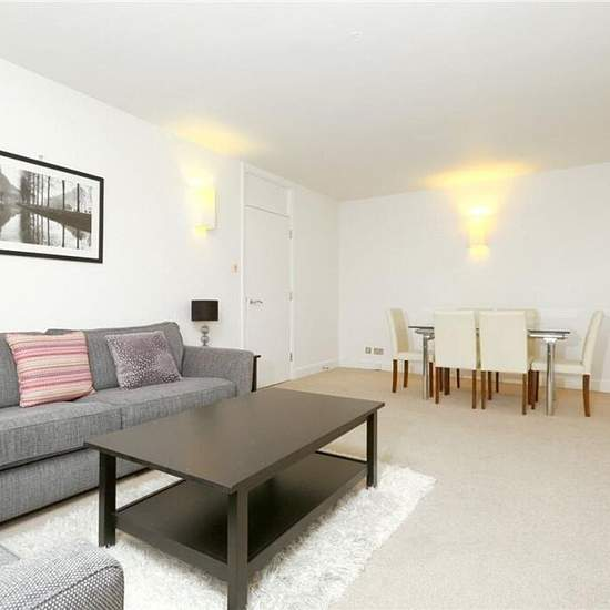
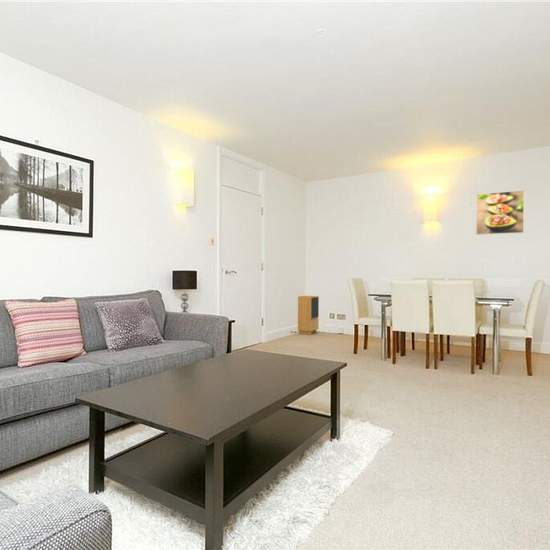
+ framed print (499, 213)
+ speaker (308, 314)
